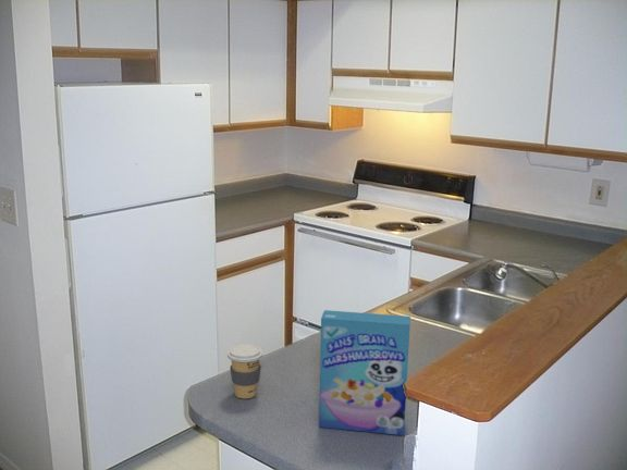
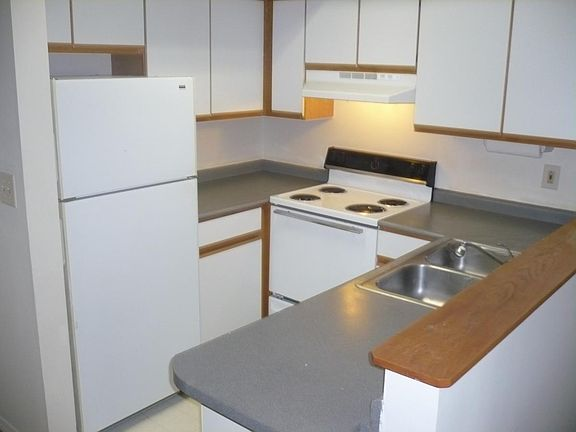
- cereal box (364, 371)
- coffee cup (245, 371)
